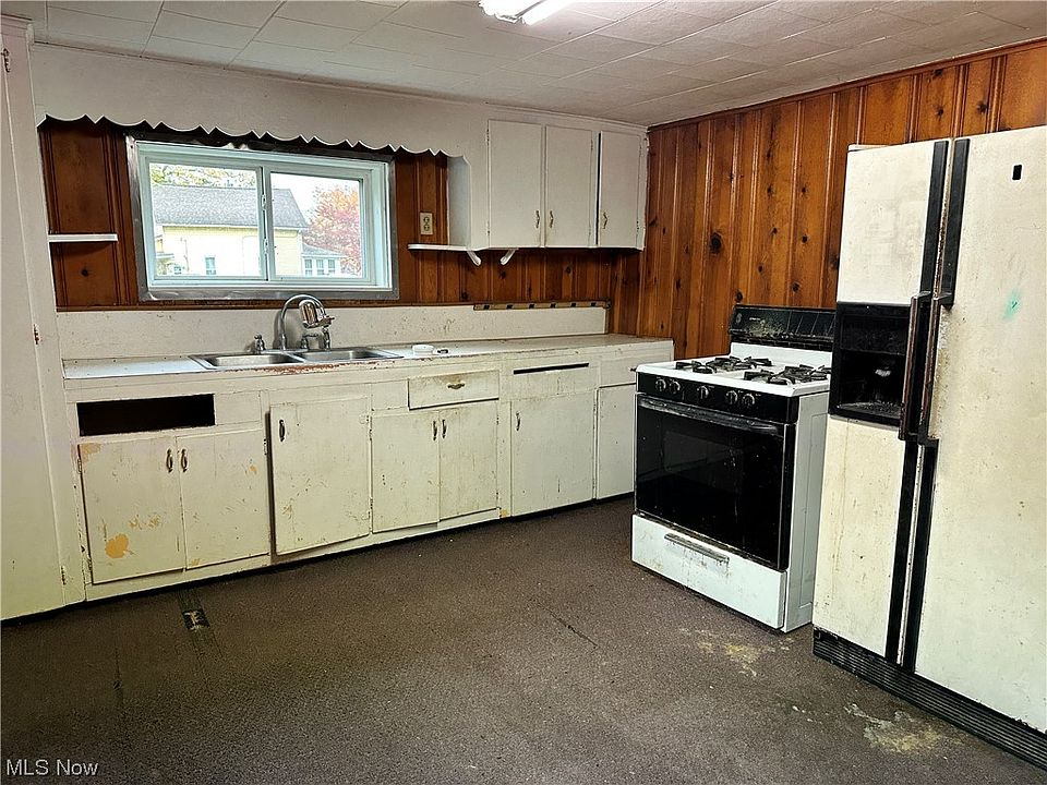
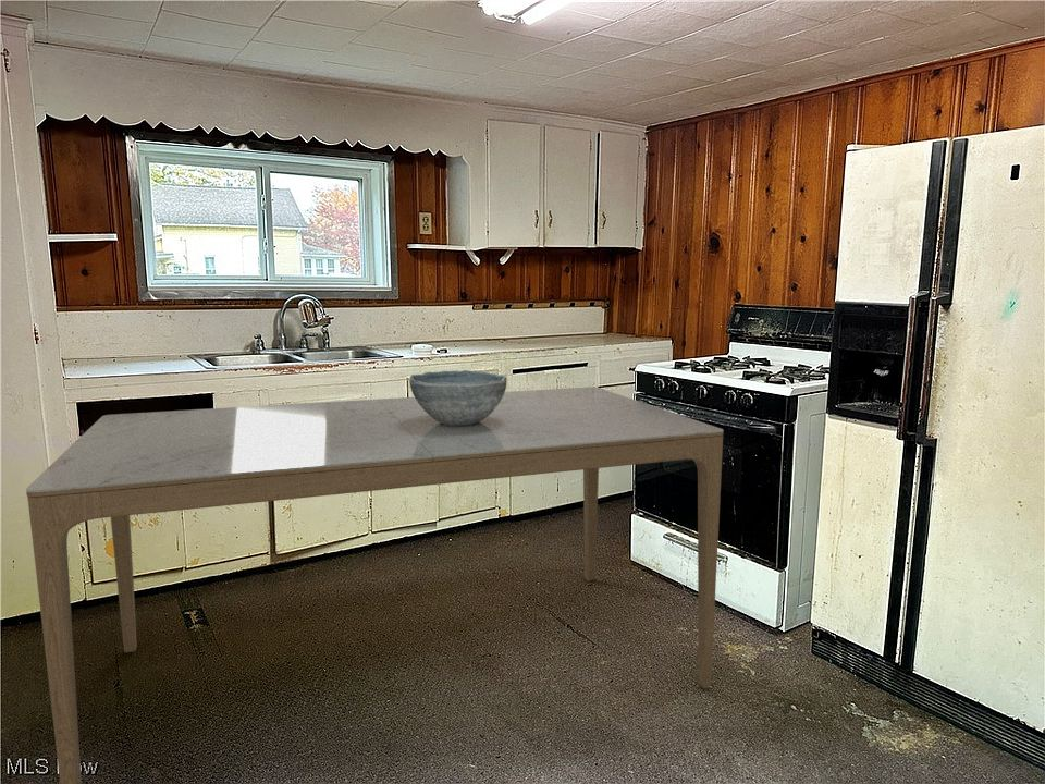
+ dining table (396, 488)
+ bowl (458, 397)
